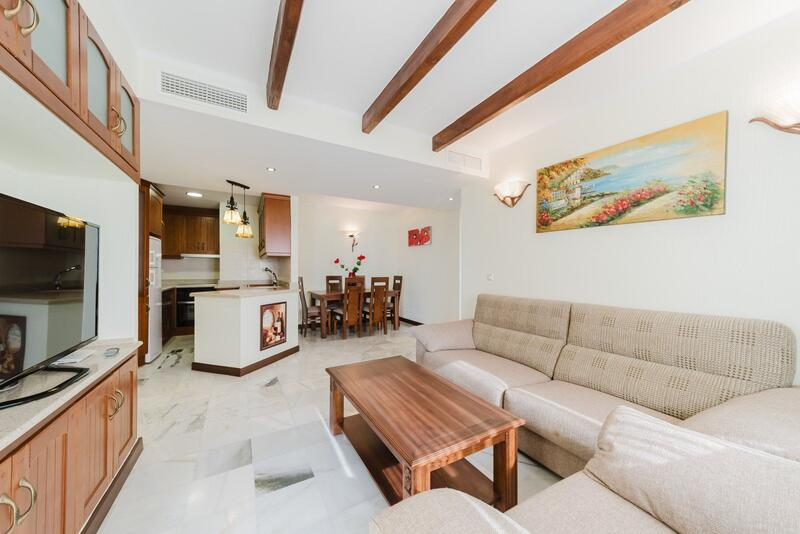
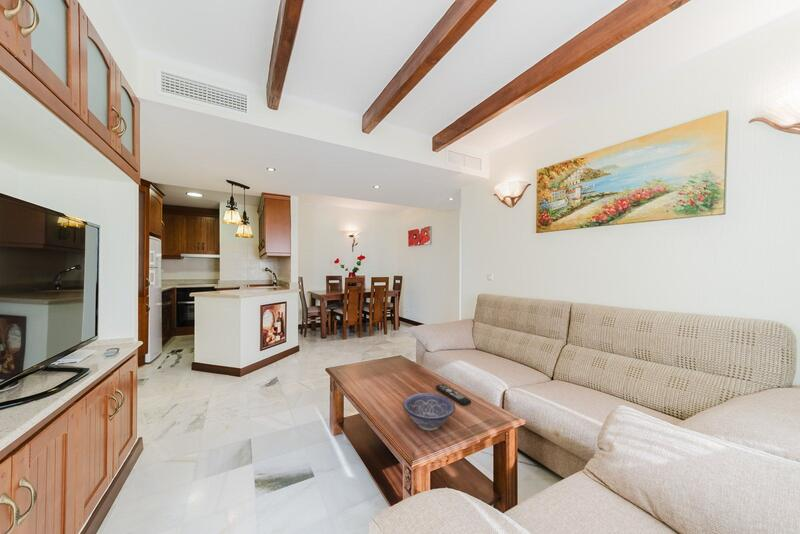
+ decorative bowl (428, 414)
+ remote control (452, 394)
